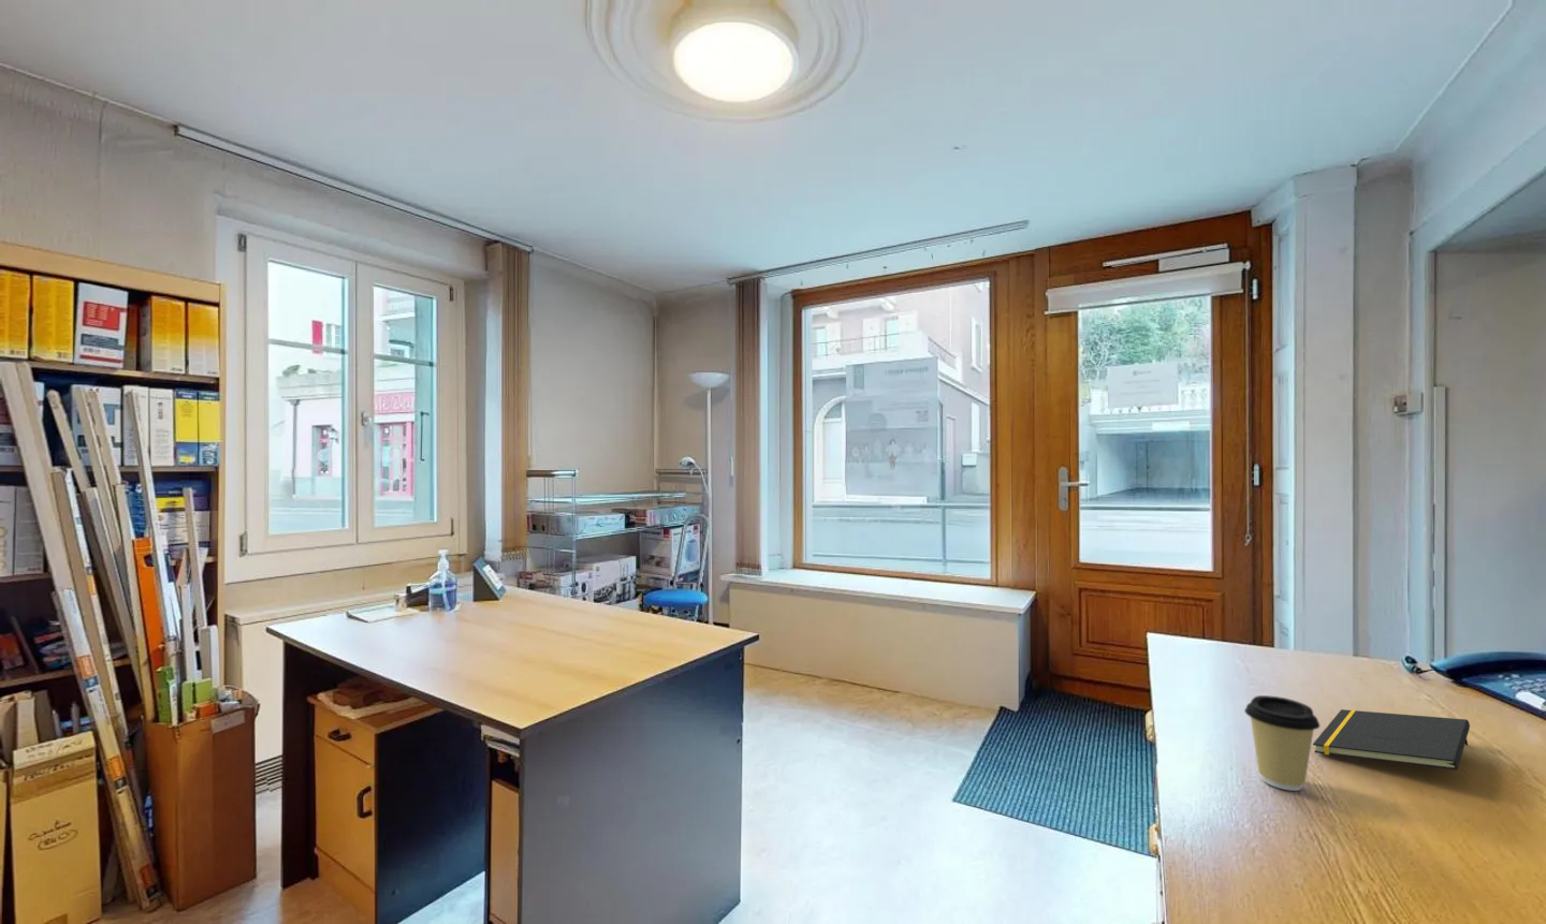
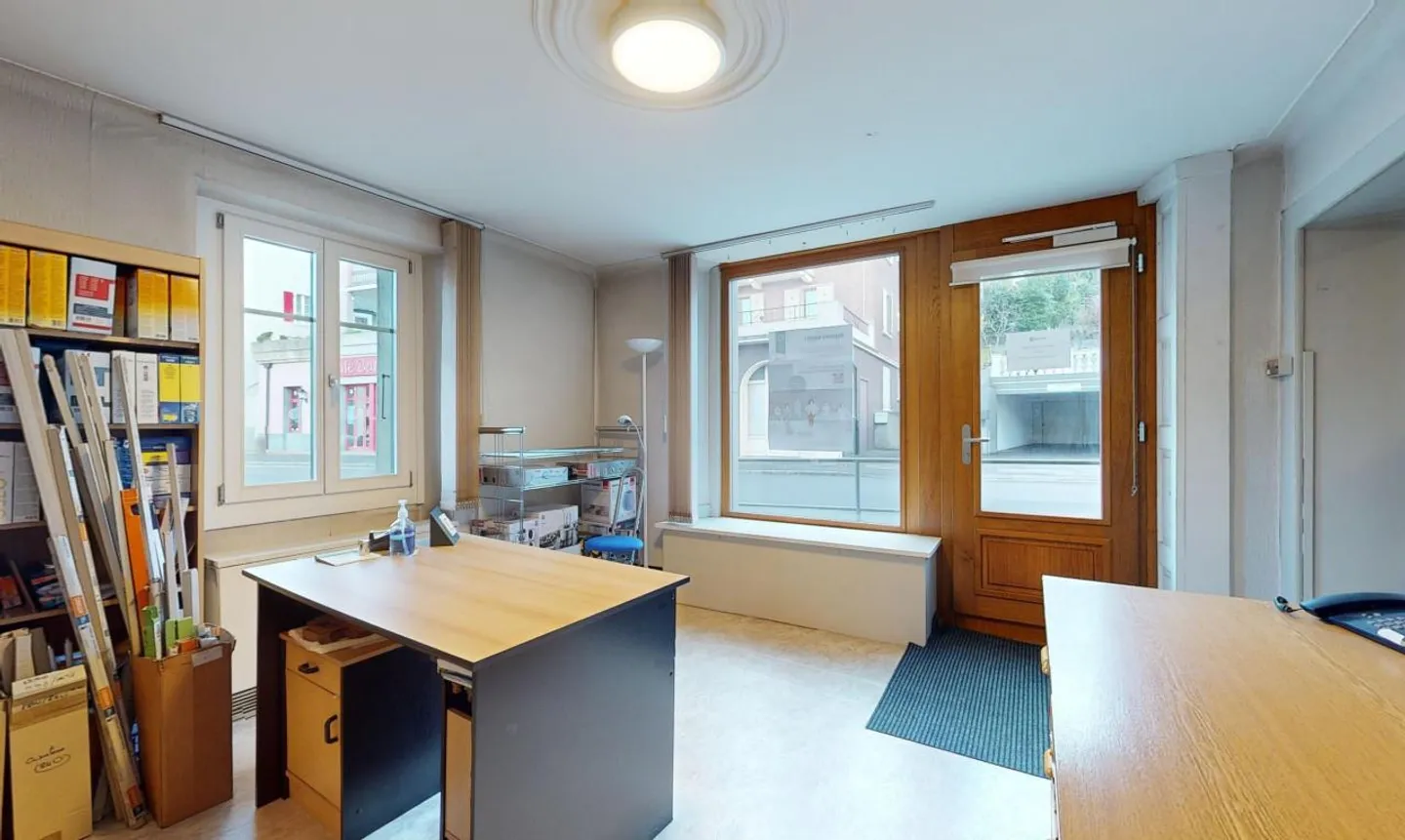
- notepad (1391, 735)
- coffee cup (1281, 743)
